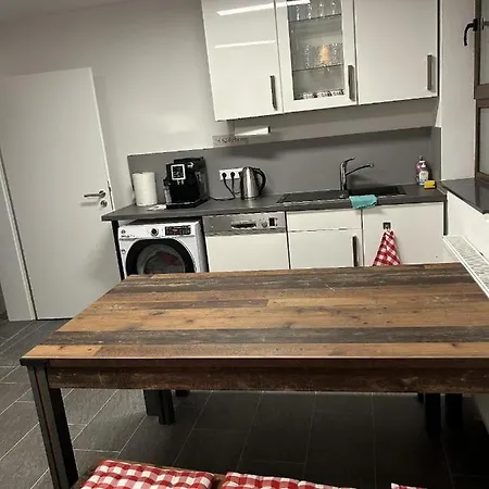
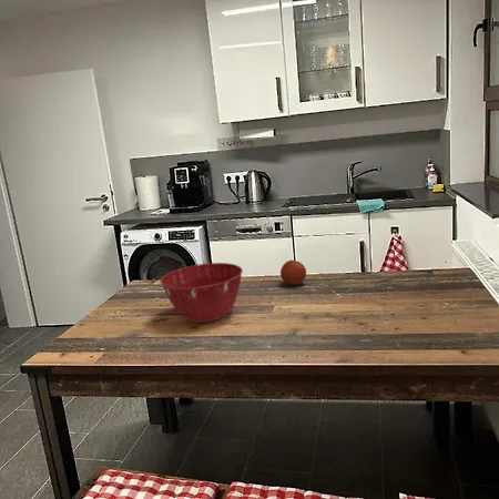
+ mixing bowl (204, 295)
+ fruit (293, 272)
